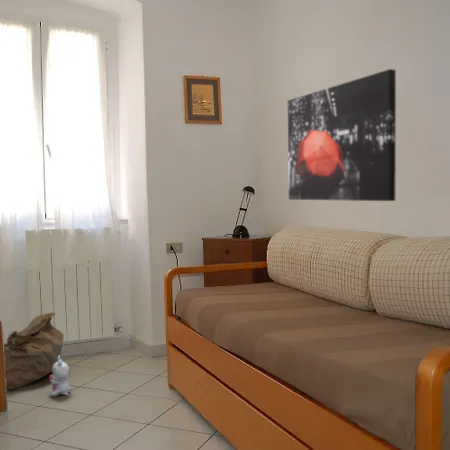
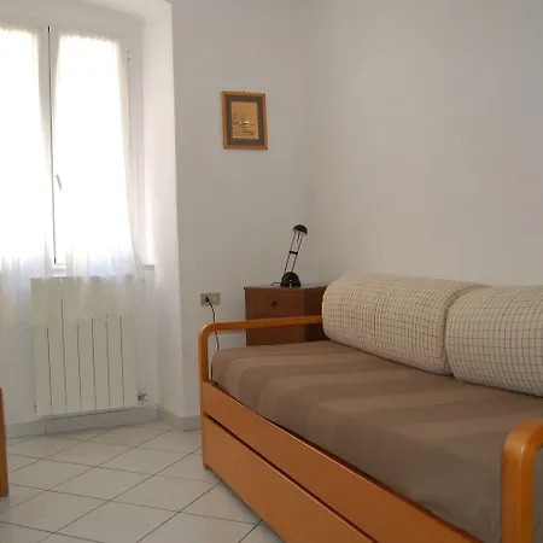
- wall art (334, 144)
- plush toy (59, 374)
- bag (29, 348)
